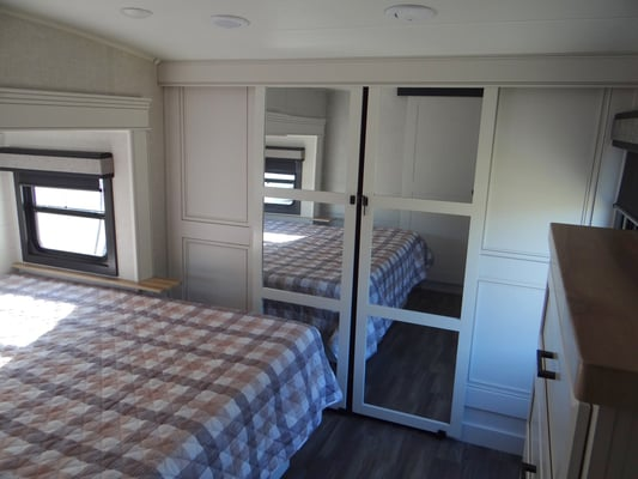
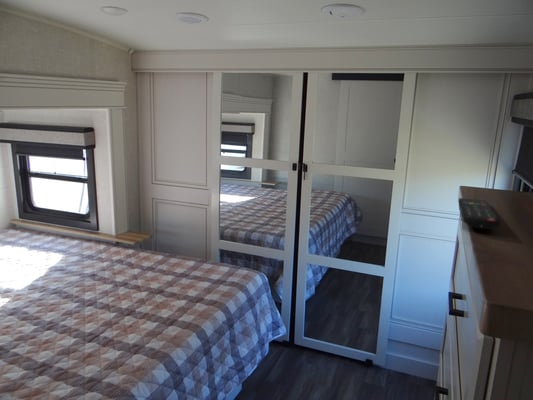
+ remote control (476, 211)
